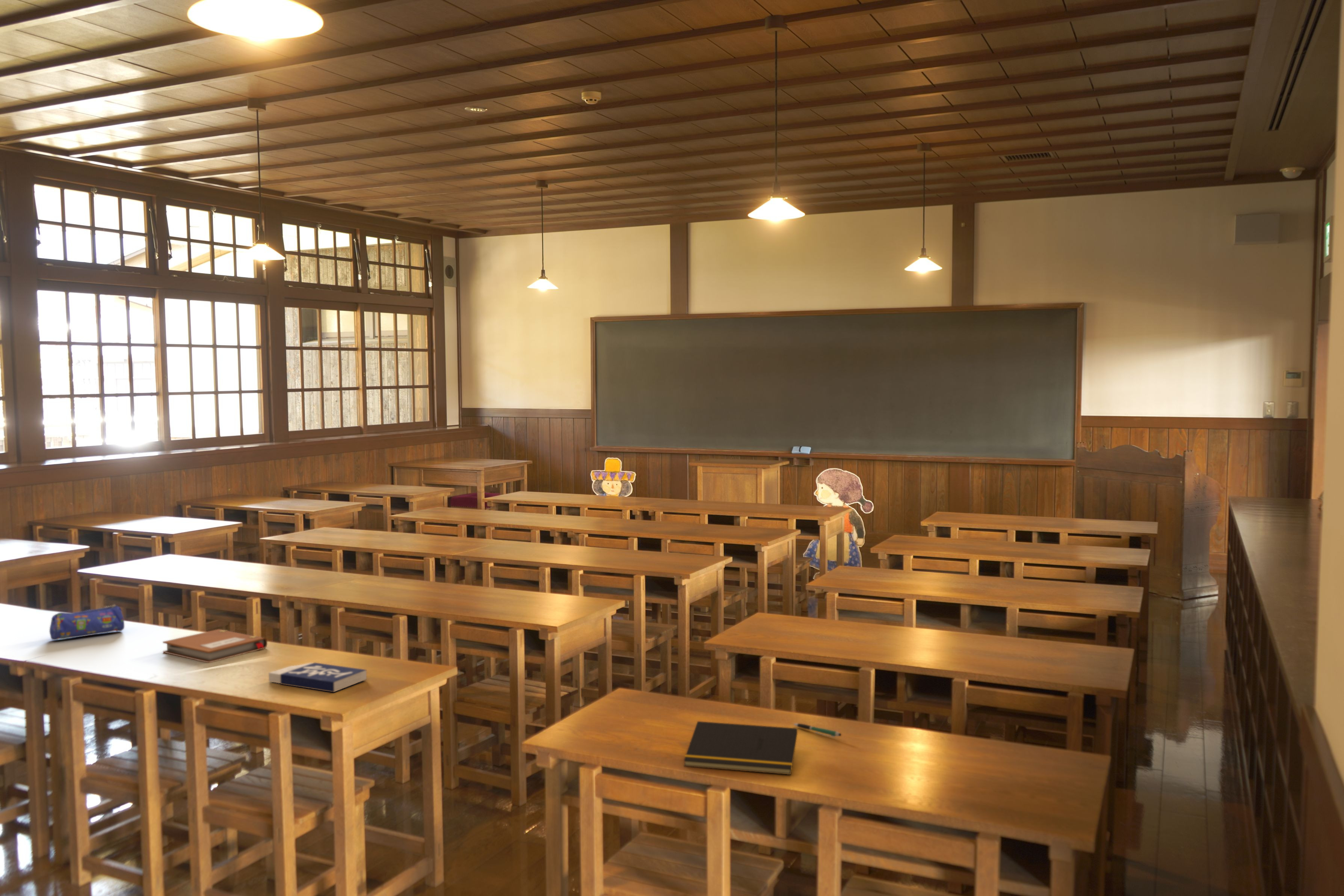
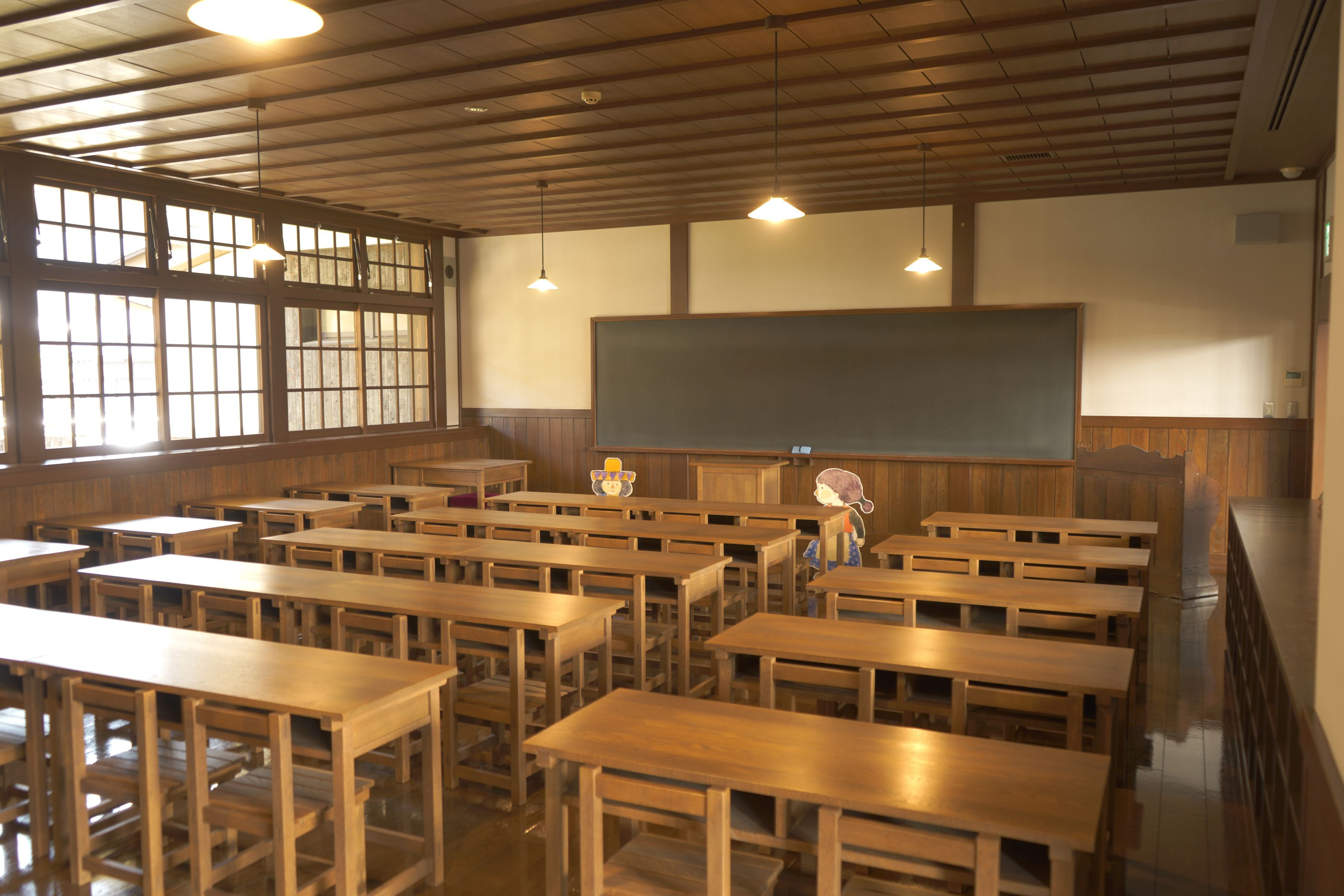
- notepad (742, 746)
- notebook (217, 645)
- book (317, 676)
- pencil case (88, 622)
- pen (817, 729)
